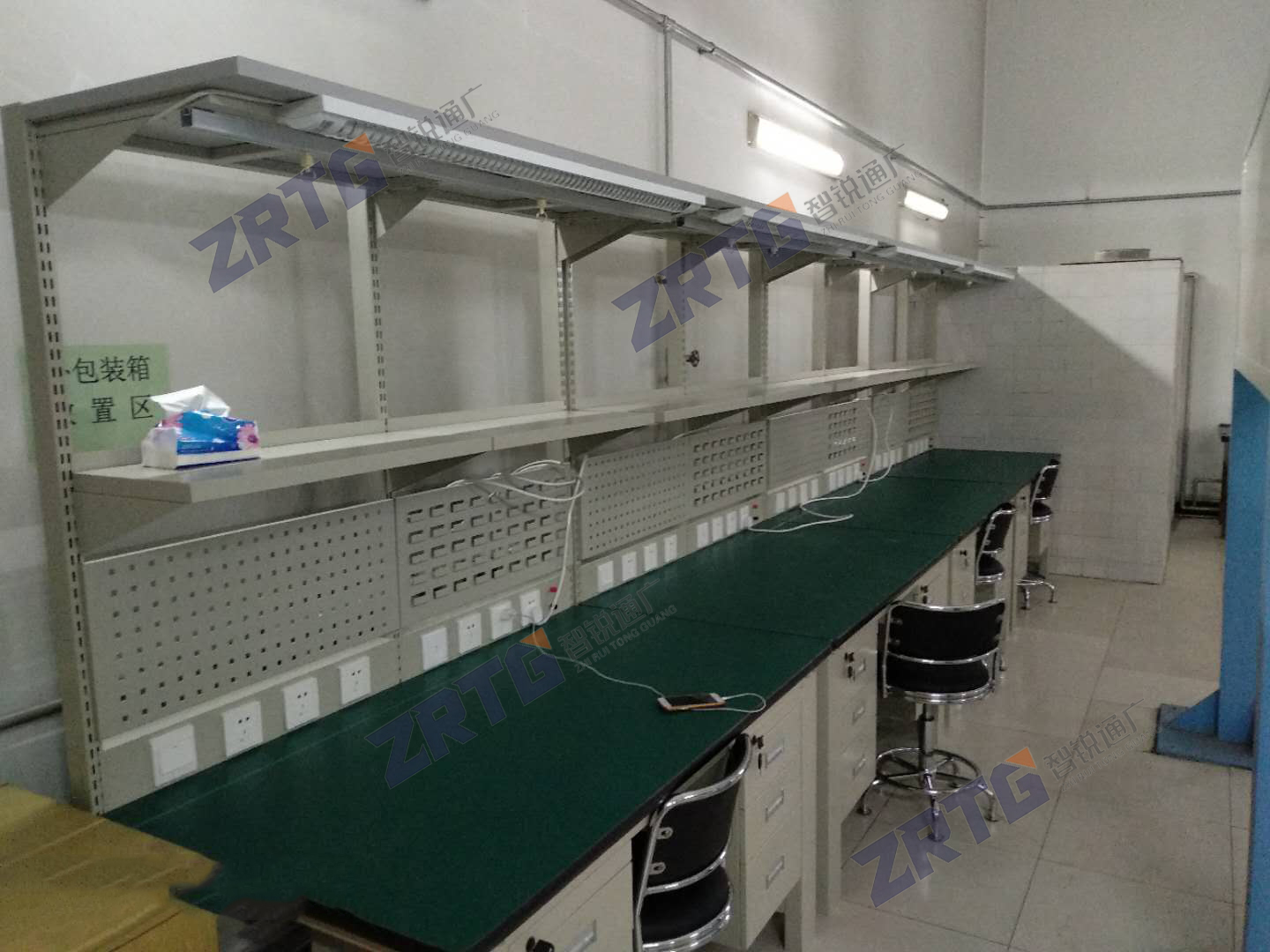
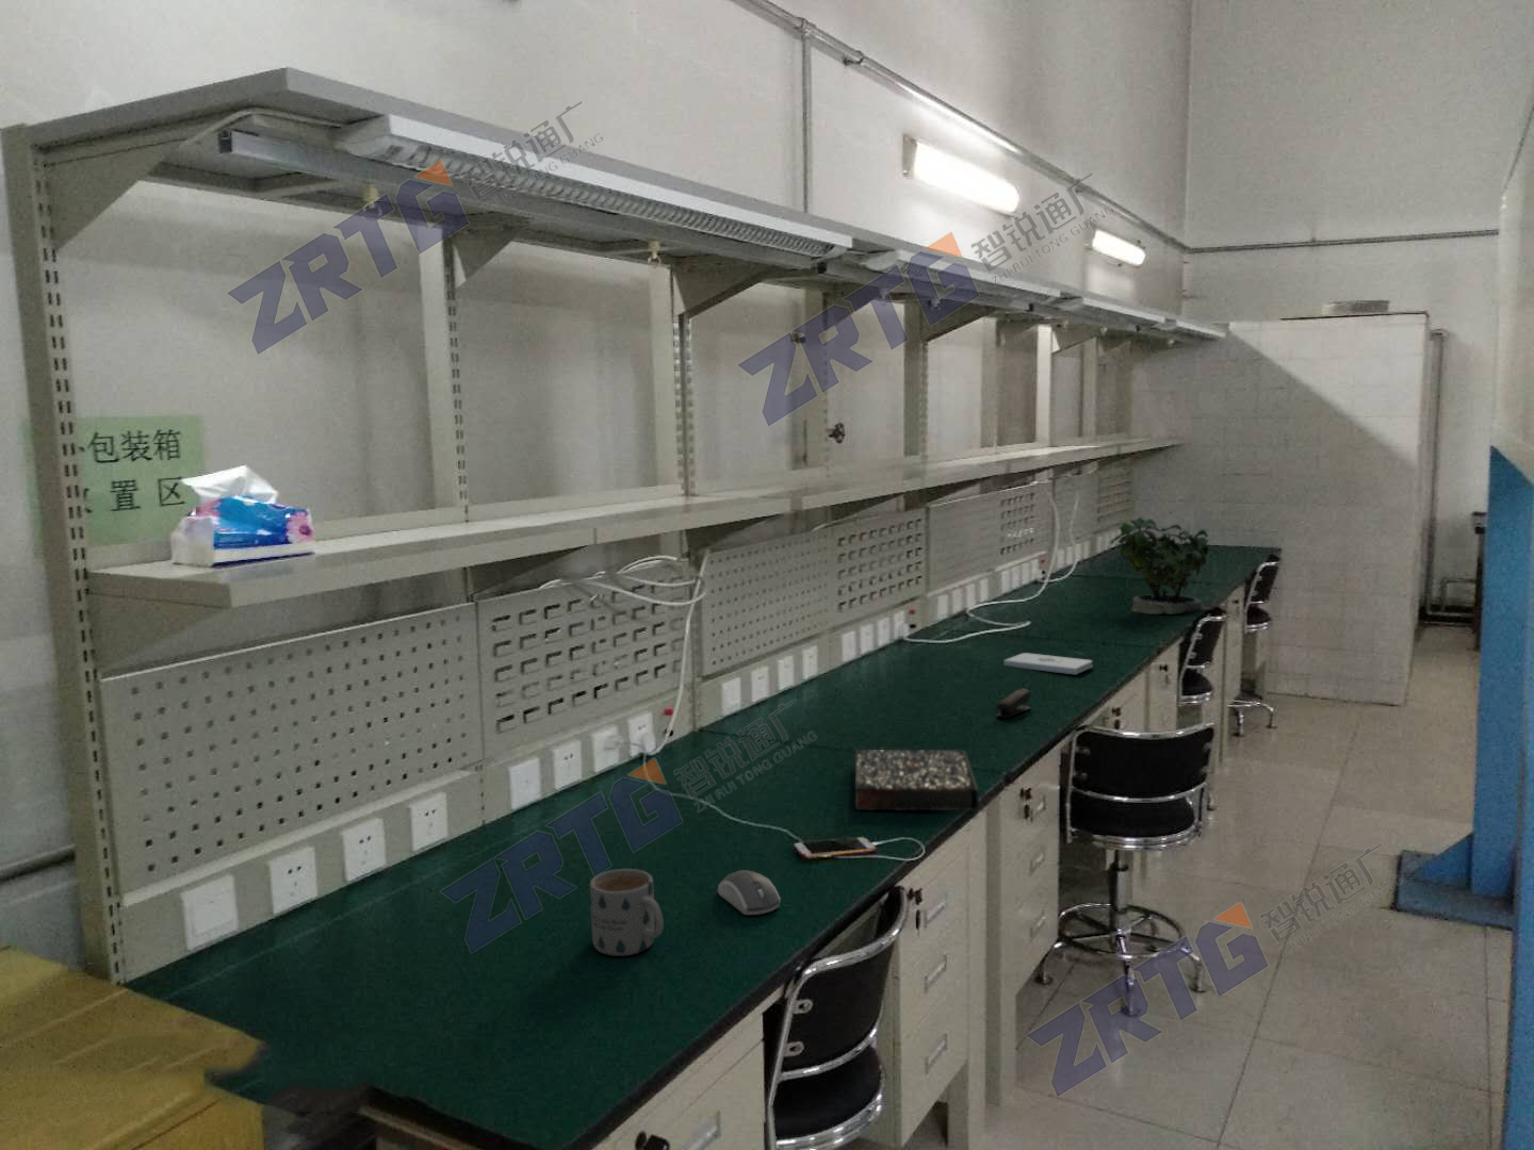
+ computer mouse (746, 885)
+ book (913, 777)
+ potted plant (1160, 561)
+ mug (631, 914)
+ stapler (1013, 702)
+ notepad (1048, 662)
